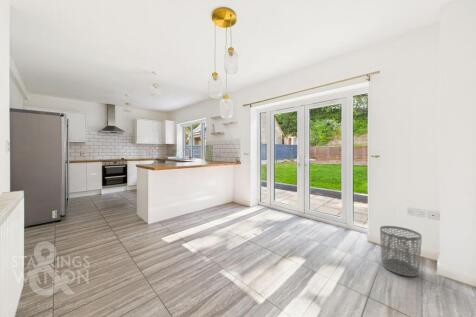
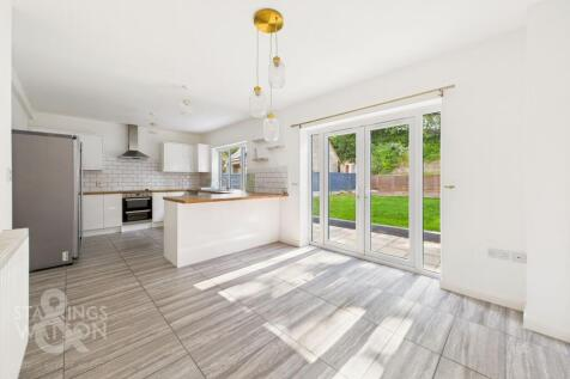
- waste bin (399, 249)
